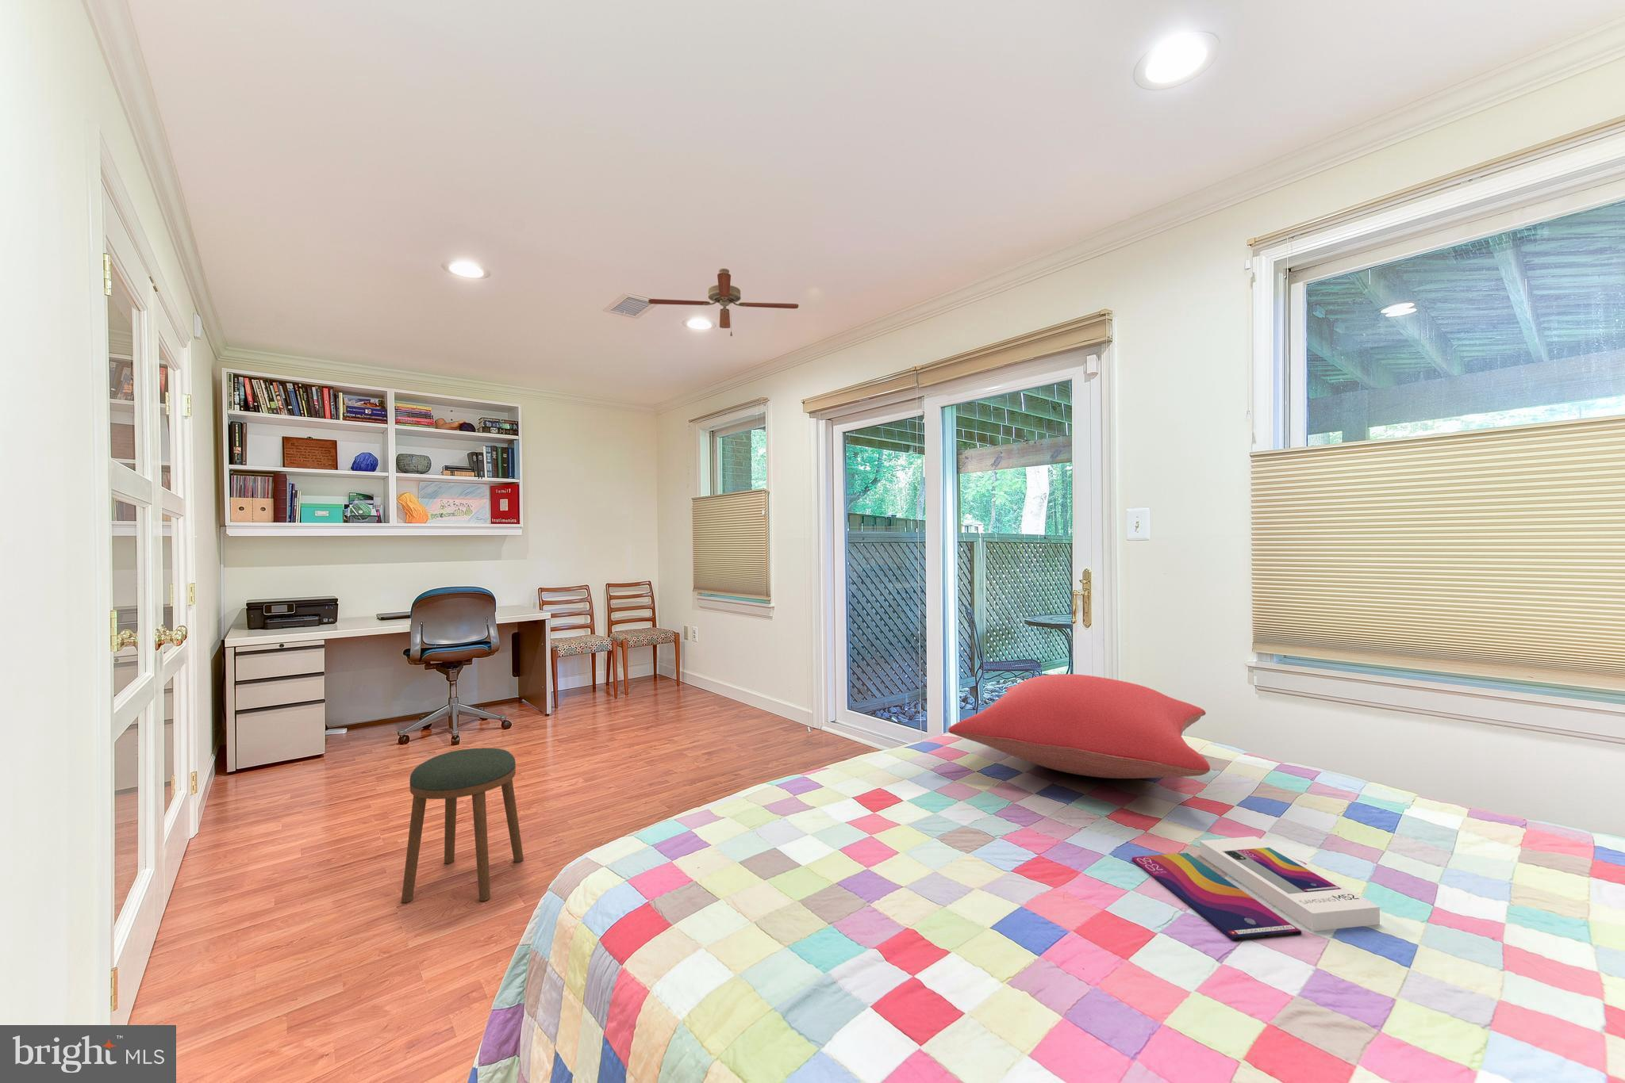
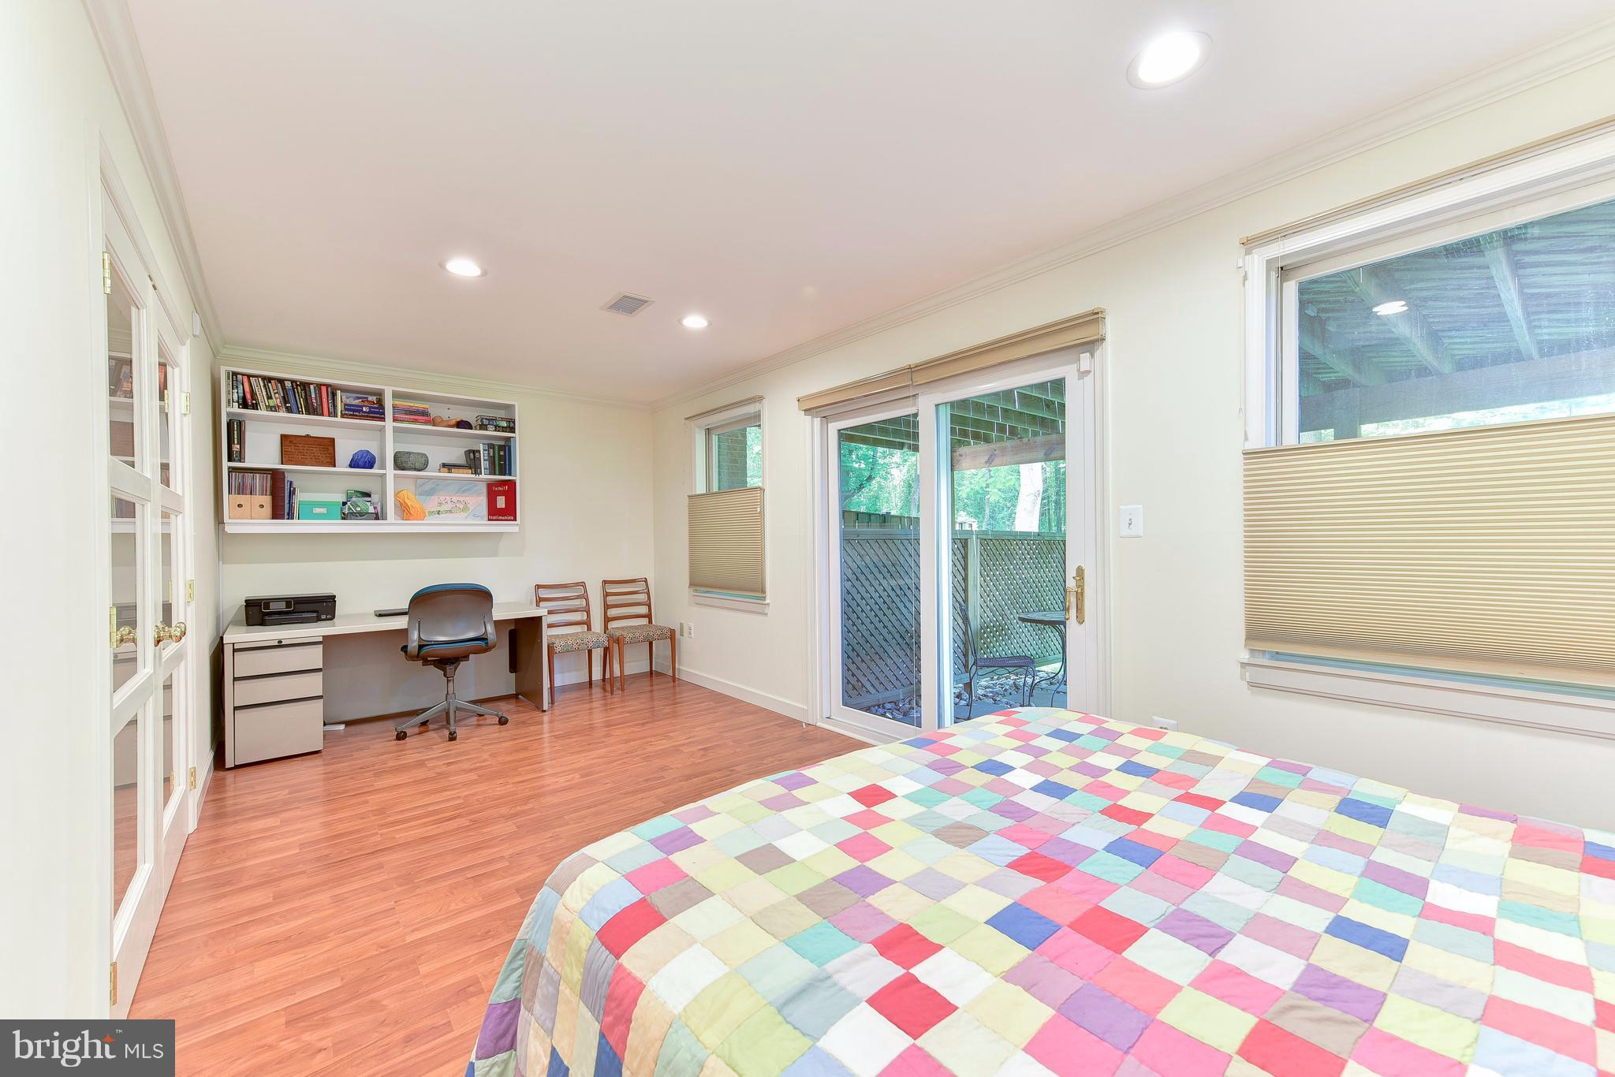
- ceiling fan (724, 303)
- stool (474, 817)
- pillow (1083, 720)
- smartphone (1245, 882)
